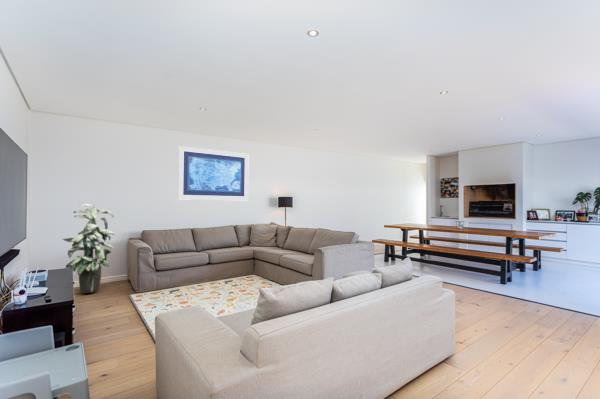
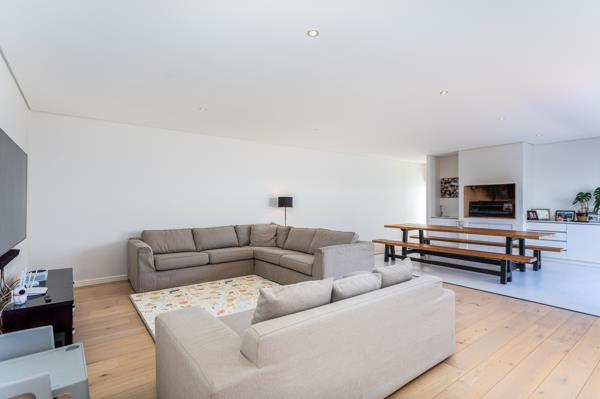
- indoor plant (89, 247)
- wall art (215, 175)
